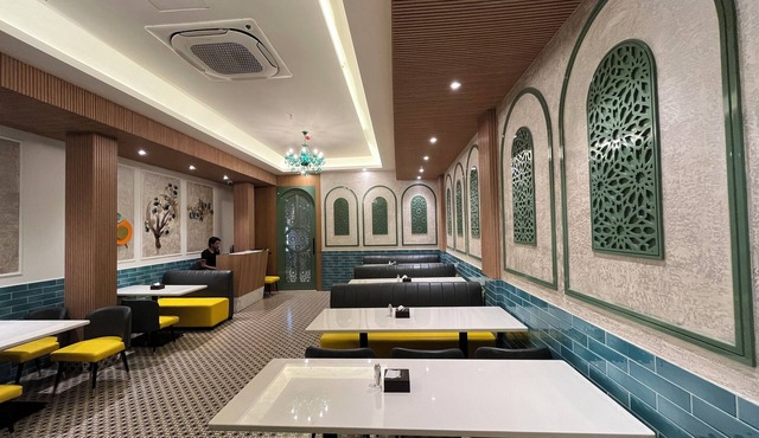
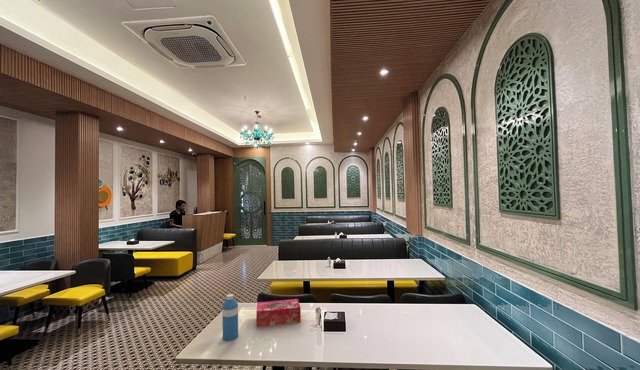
+ tissue box (278, 312)
+ water bottle (230, 316)
